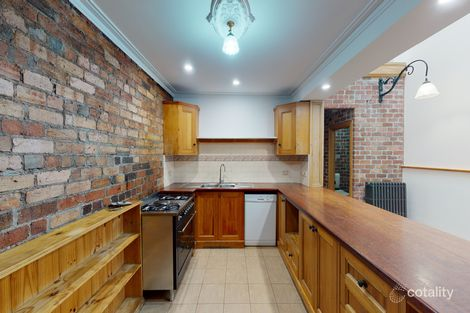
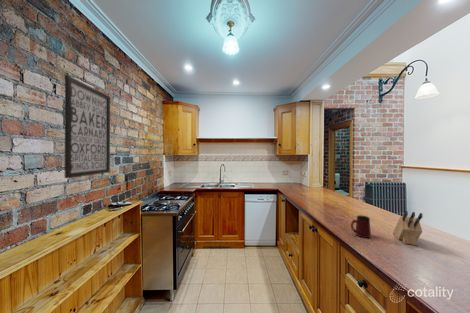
+ wall art (90, 131)
+ knife block (407, 224)
+ mug (360, 225)
